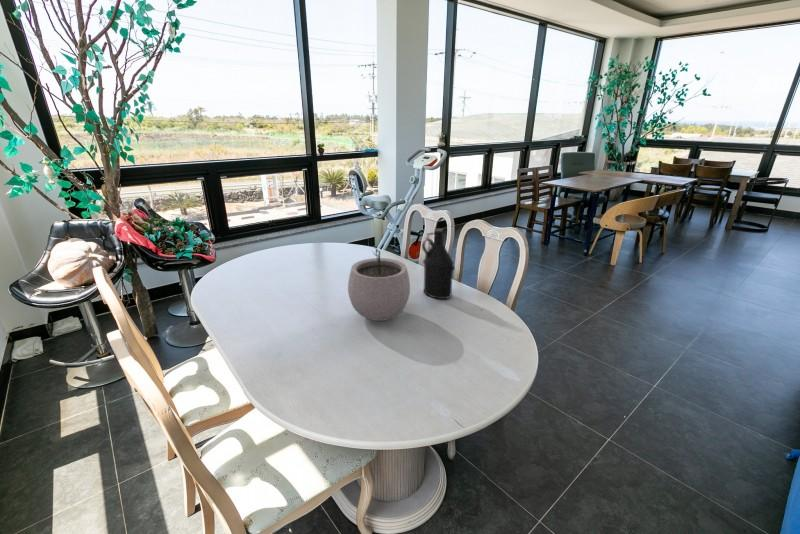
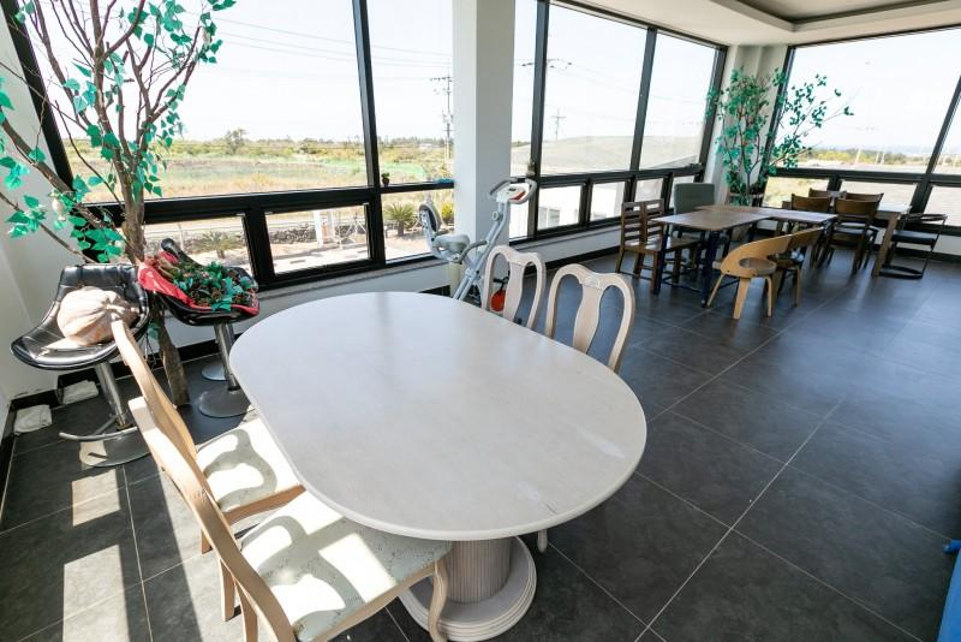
- bottle (438, 262)
- plant pot (379, 281)
